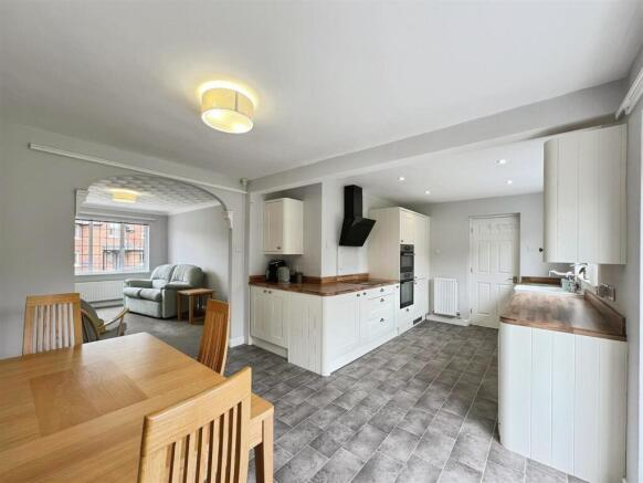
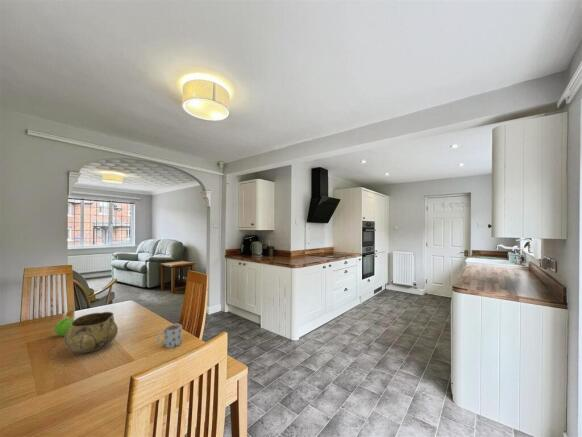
+ decorative bowl (92, 333)
+ mug (169, 336)
+ fruit (65, 326)
